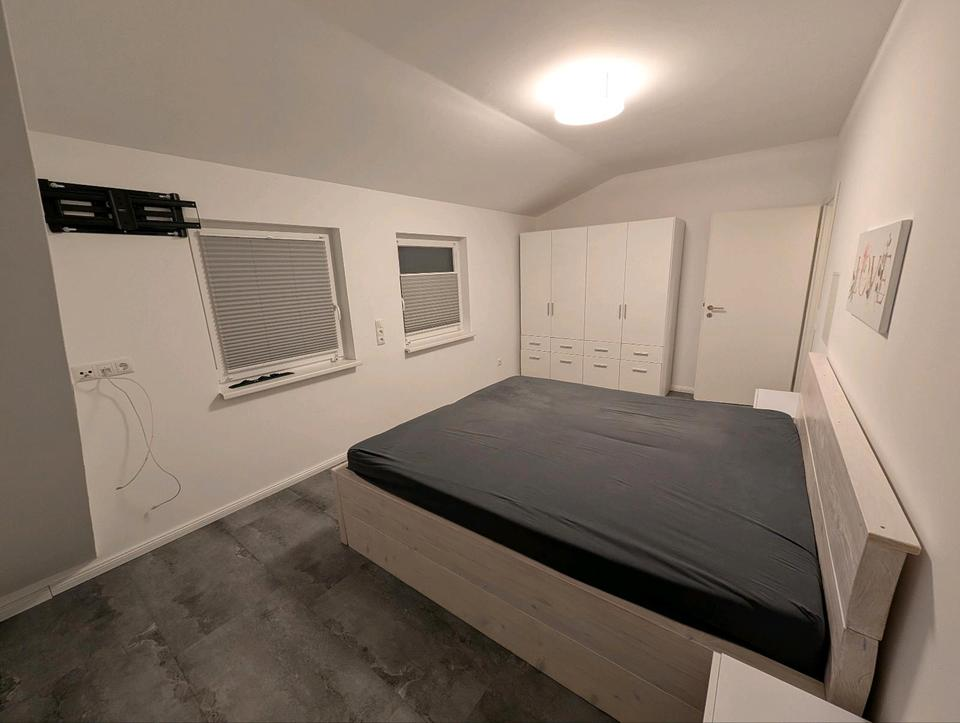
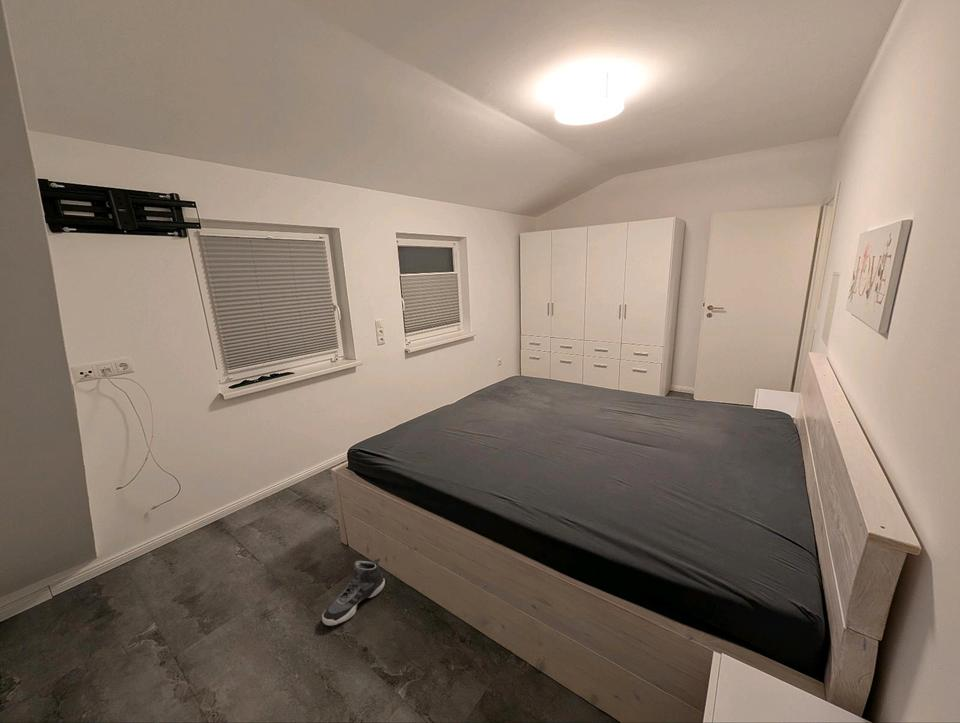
+ sneaker (353, 586)
